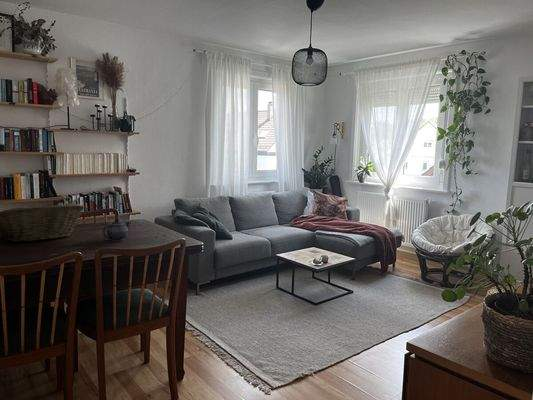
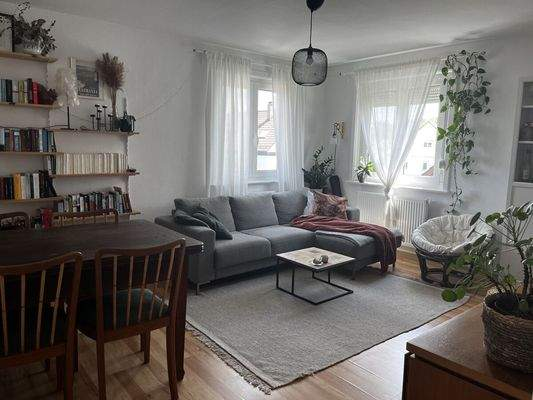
- teapot (117, 229)
- fruit basket (38, 219)
